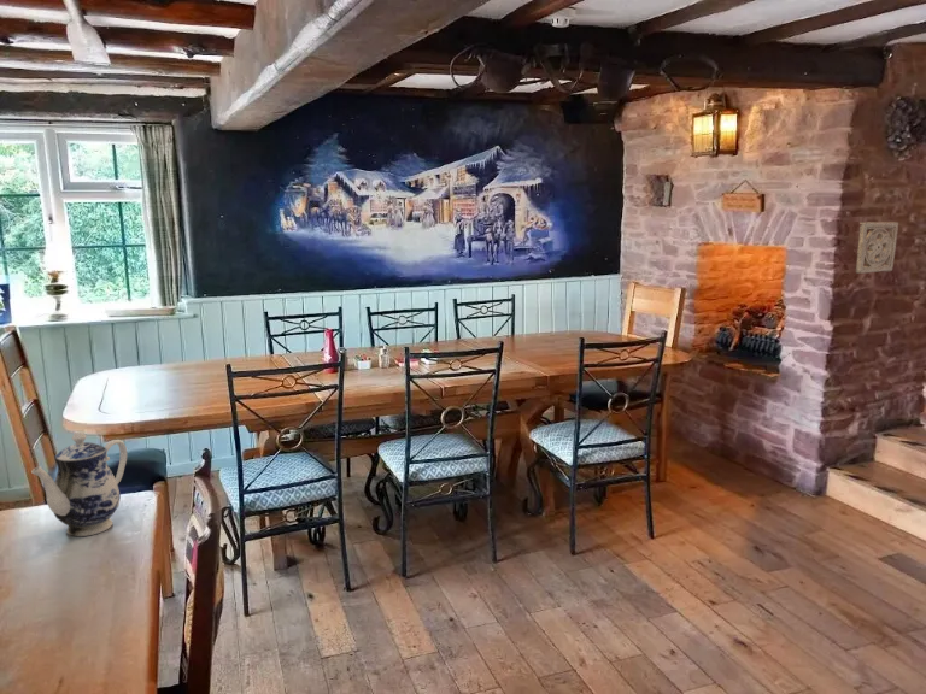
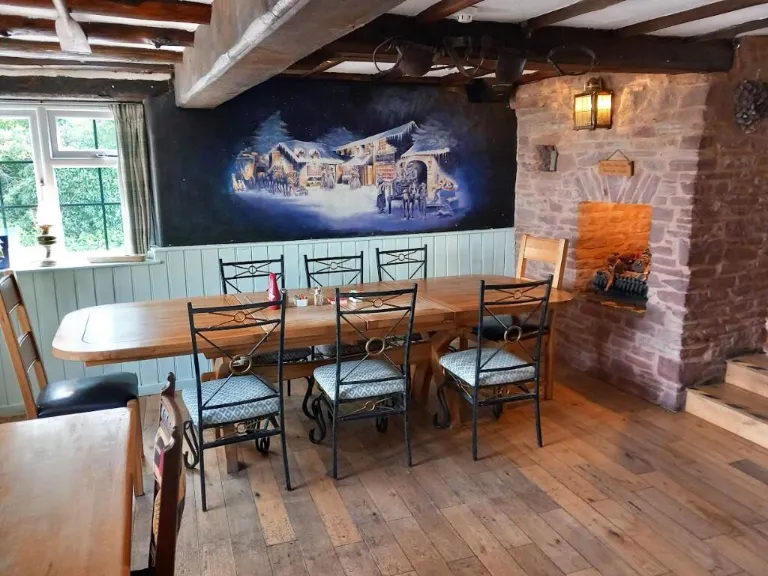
- wall ornament (877, 247)
- teapot (83, 480)
